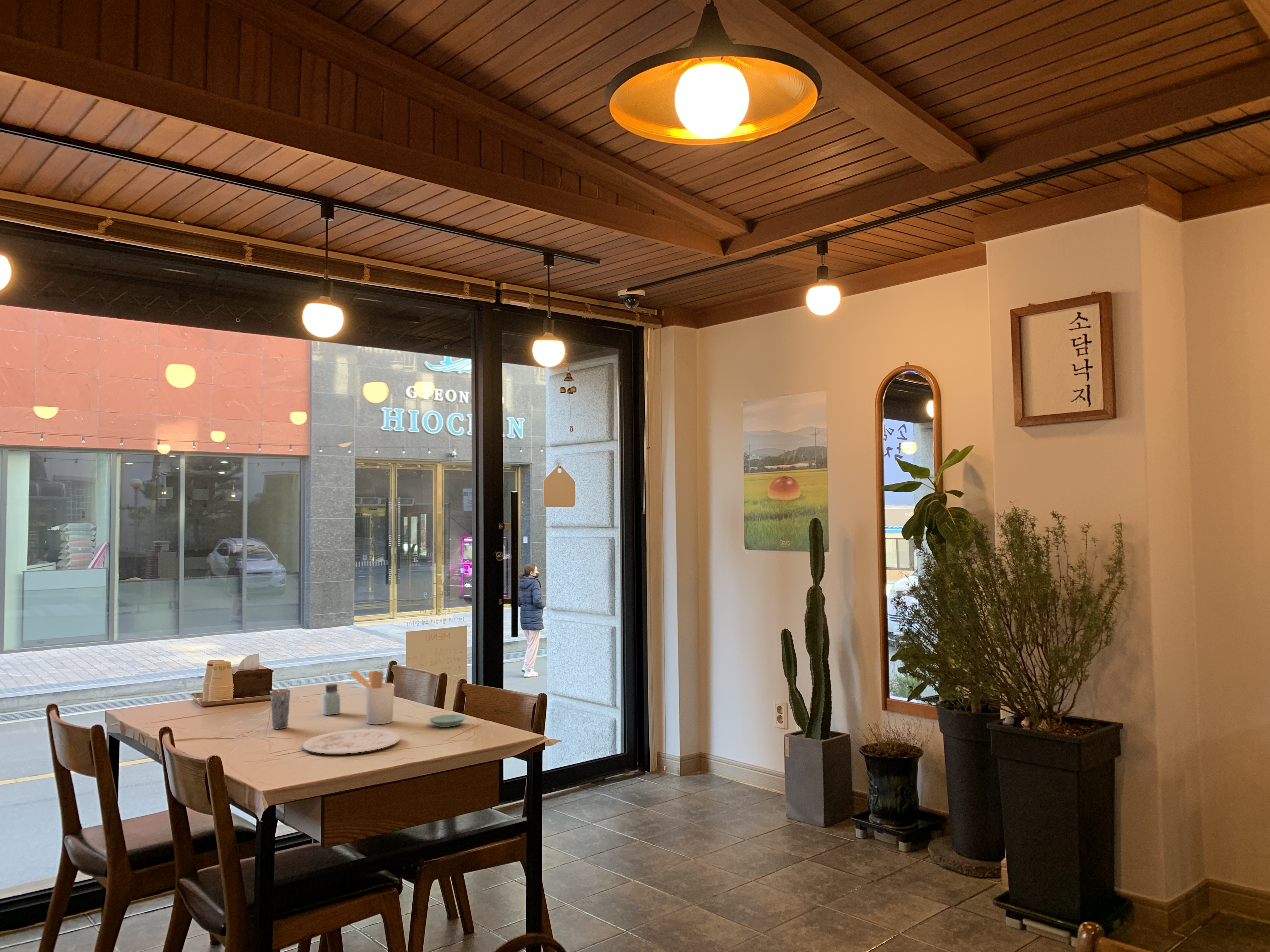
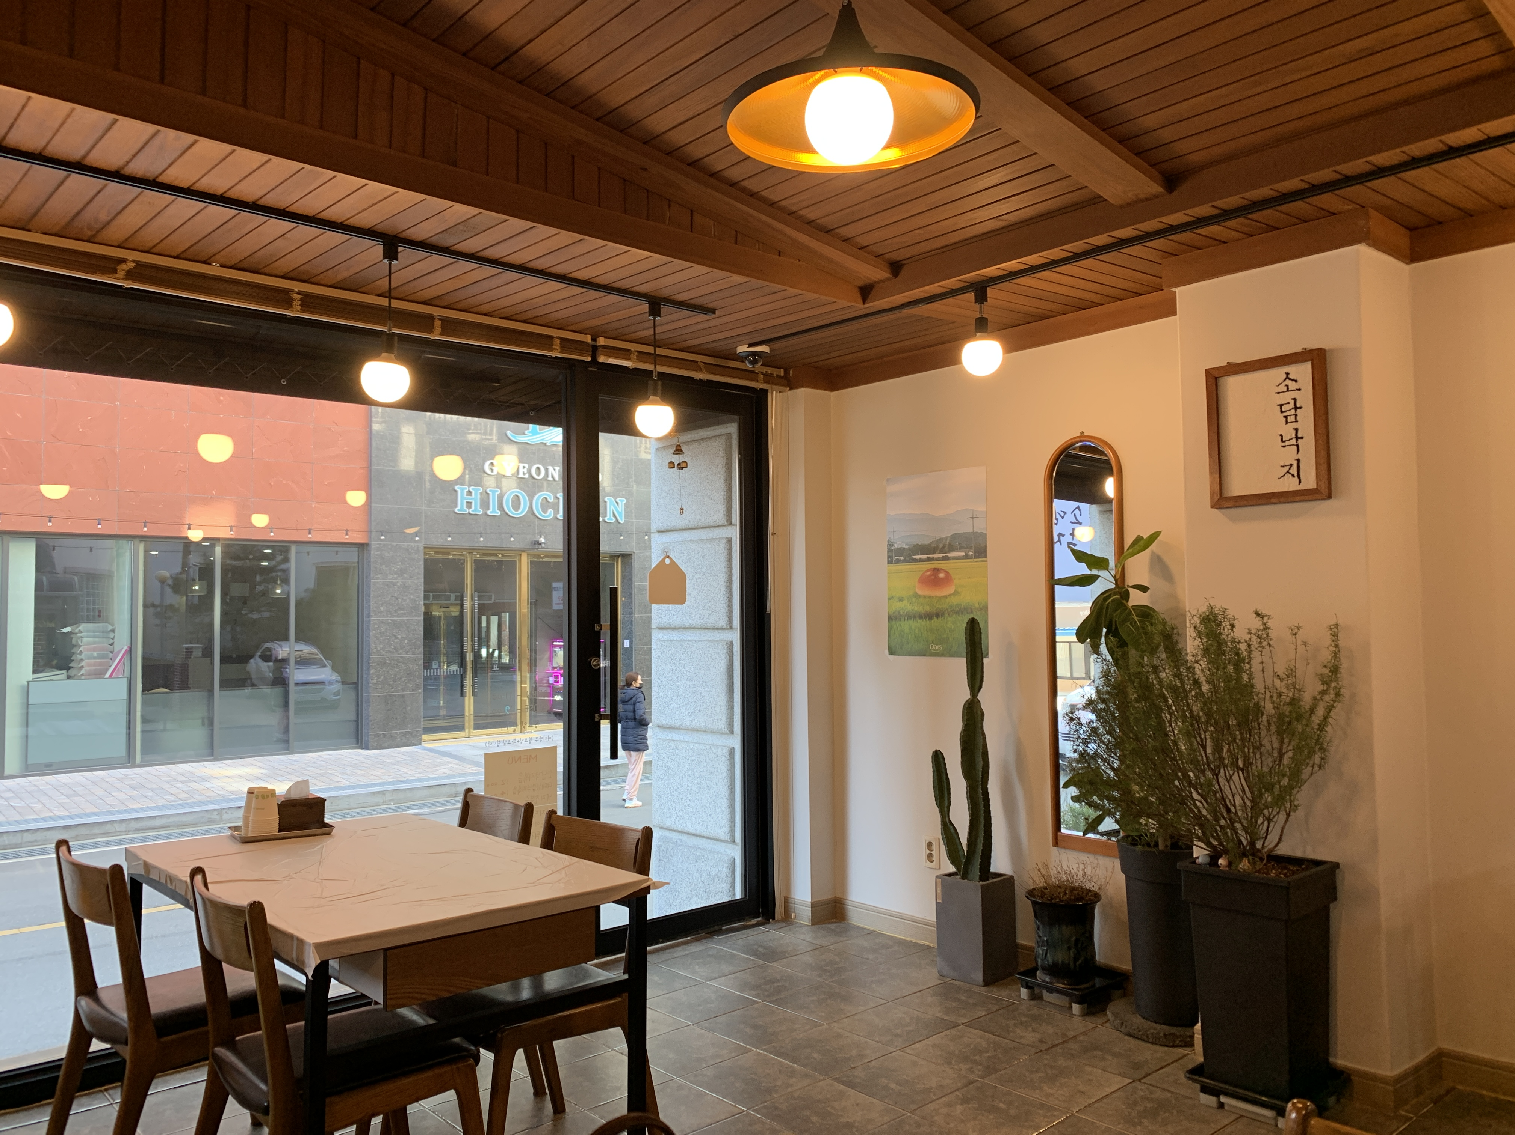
- saltshaker (331, 699)
- saucer (448, 721)
- plate (352, 742)
- utensil holder (372, 695)
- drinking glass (280, 709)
